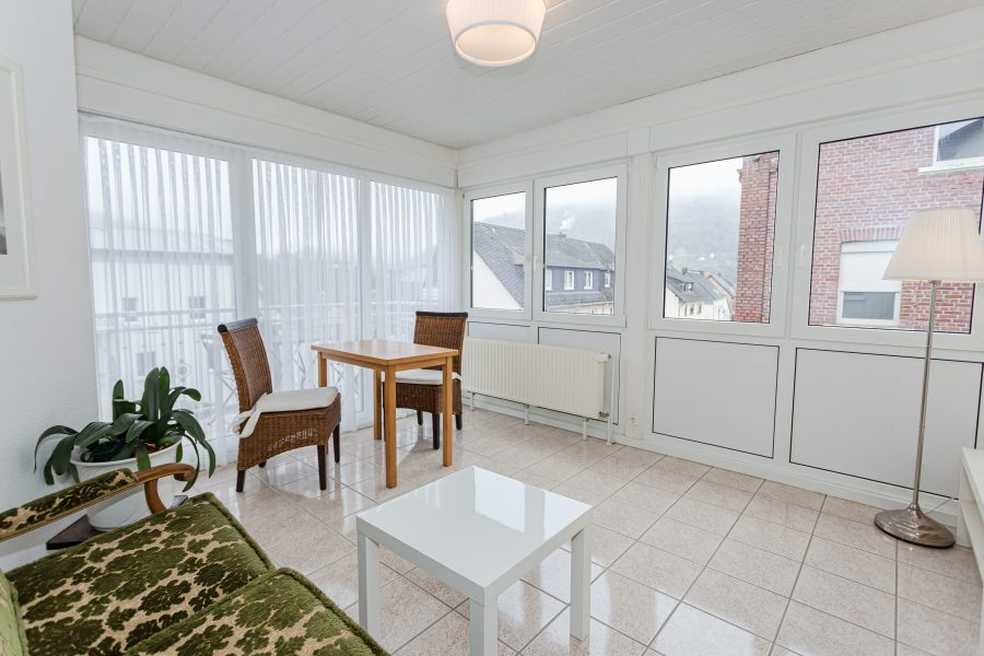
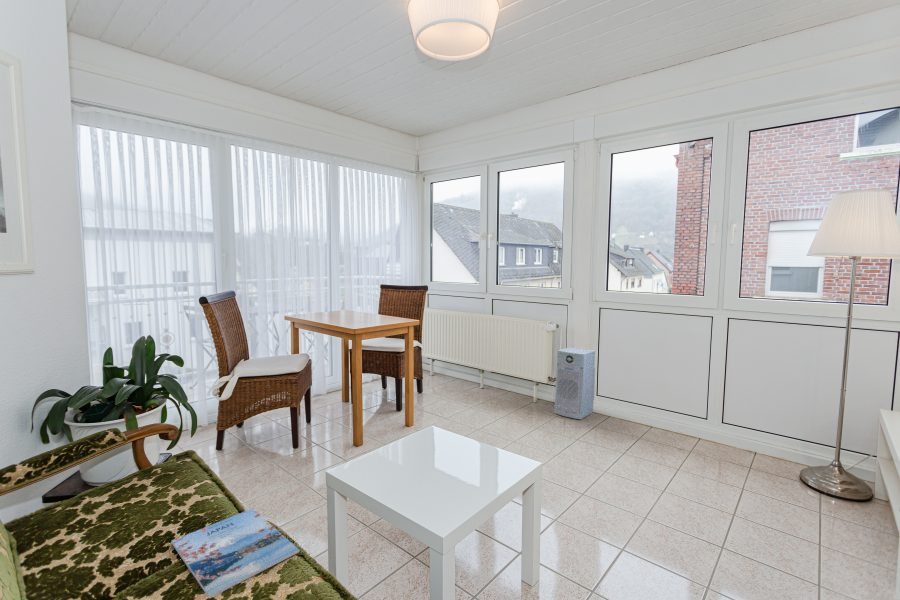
+ magazine (234, 546)
+ air purifier (575, 381)
